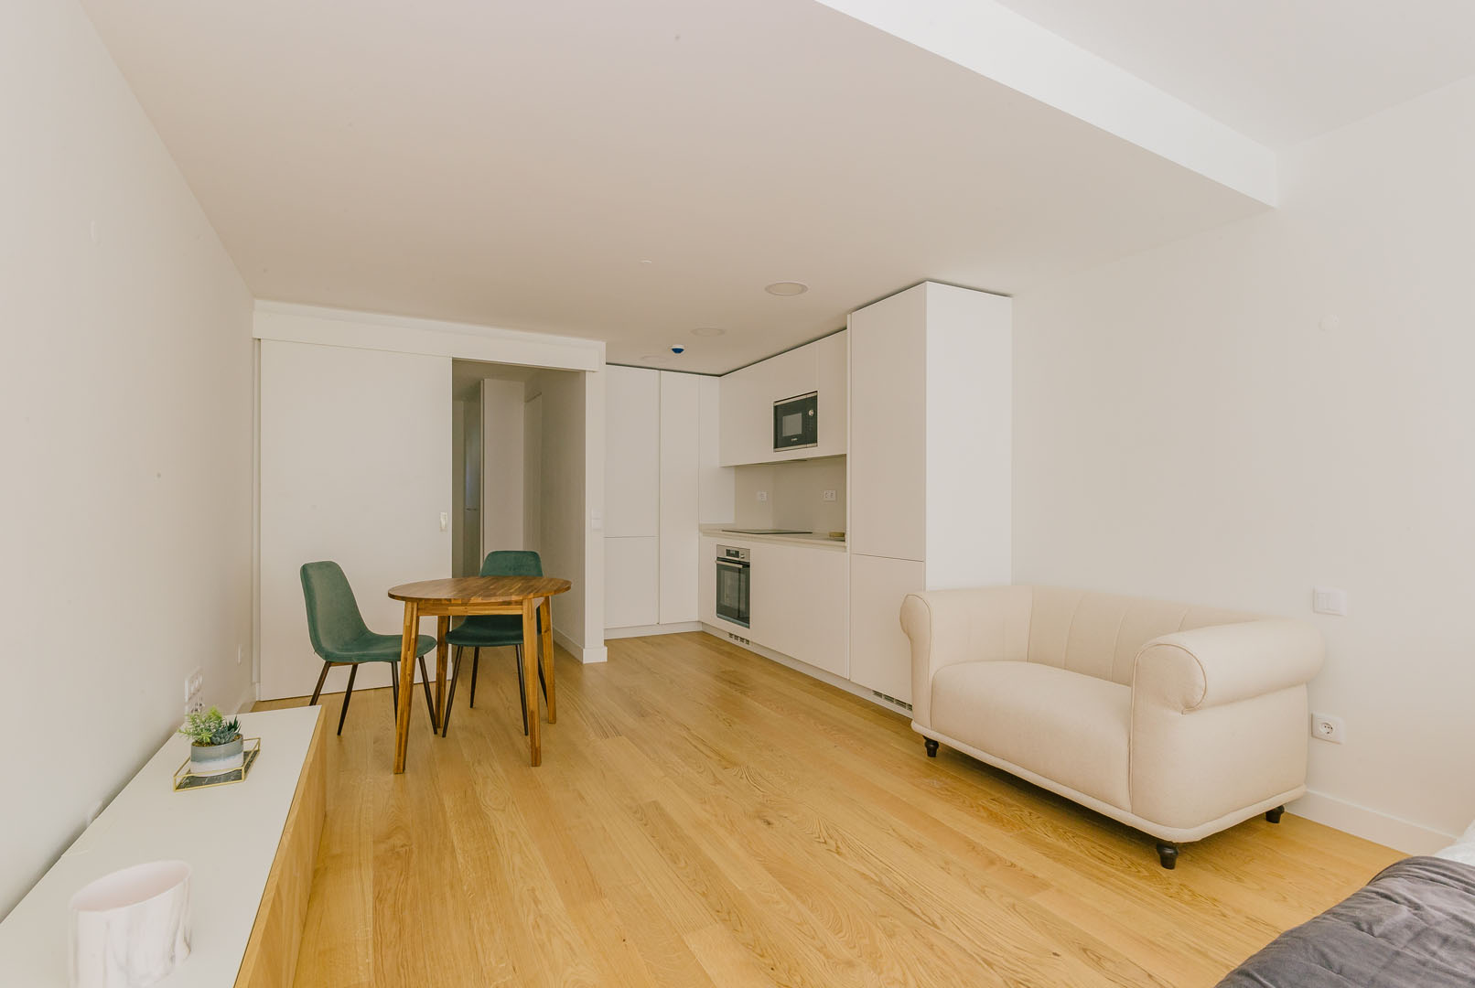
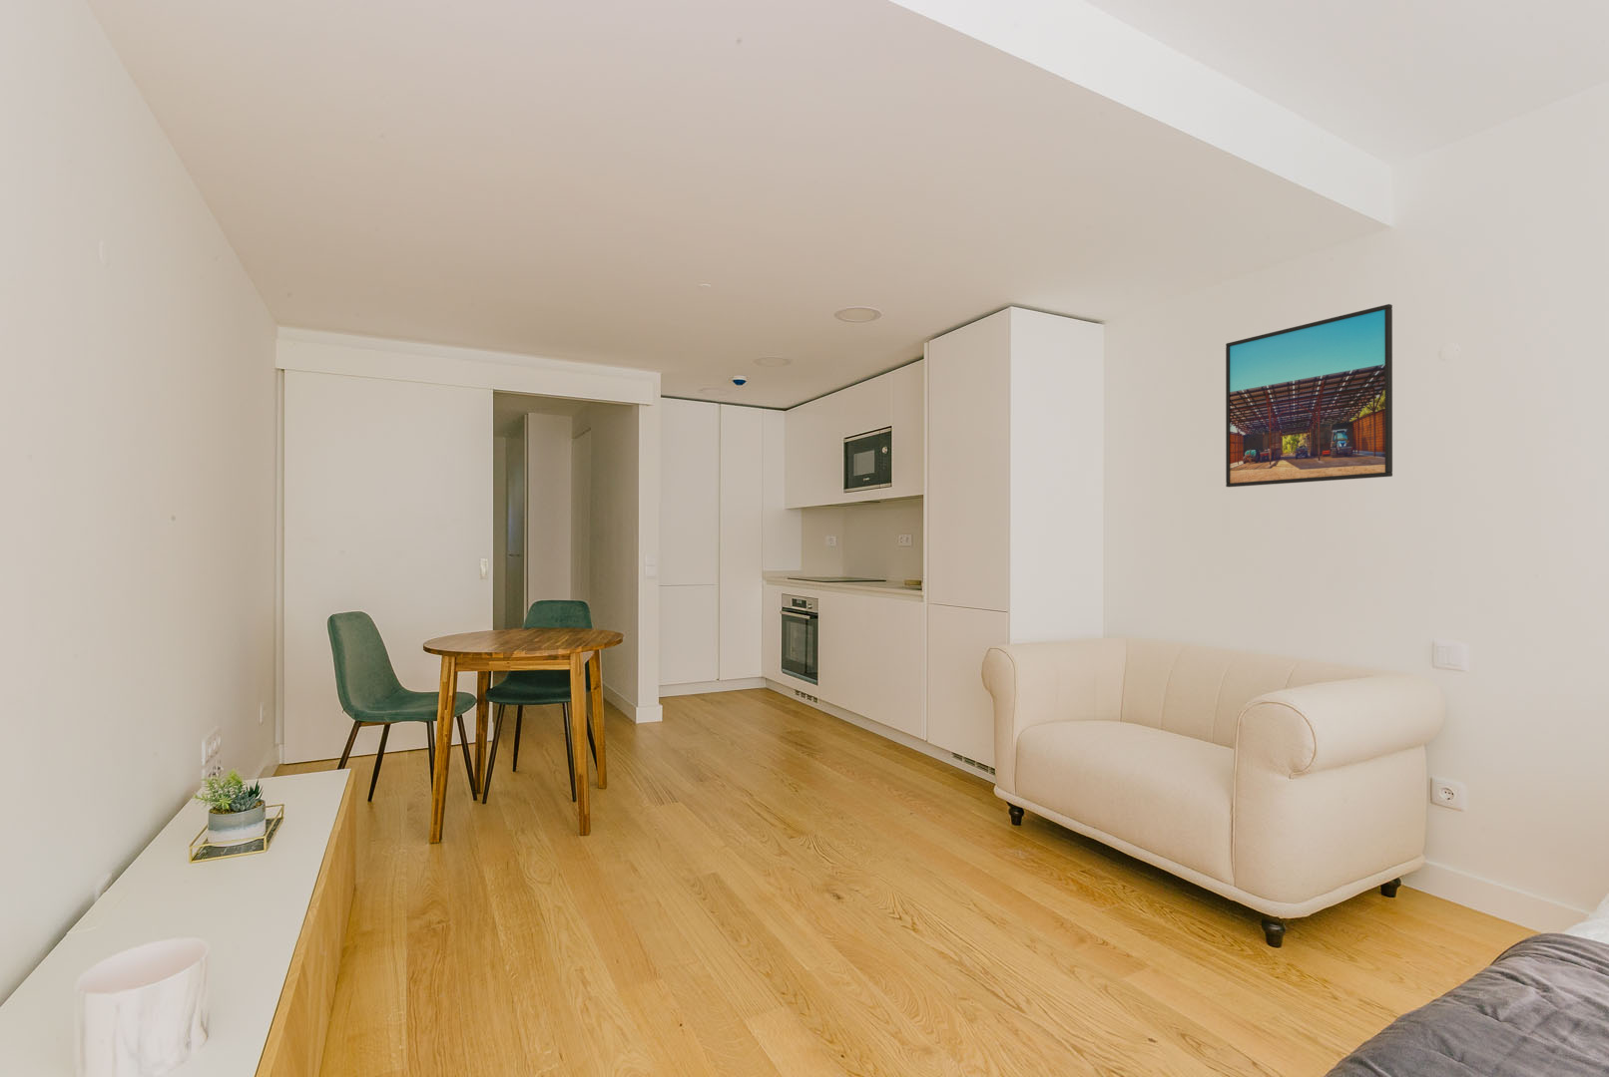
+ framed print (1301, 404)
